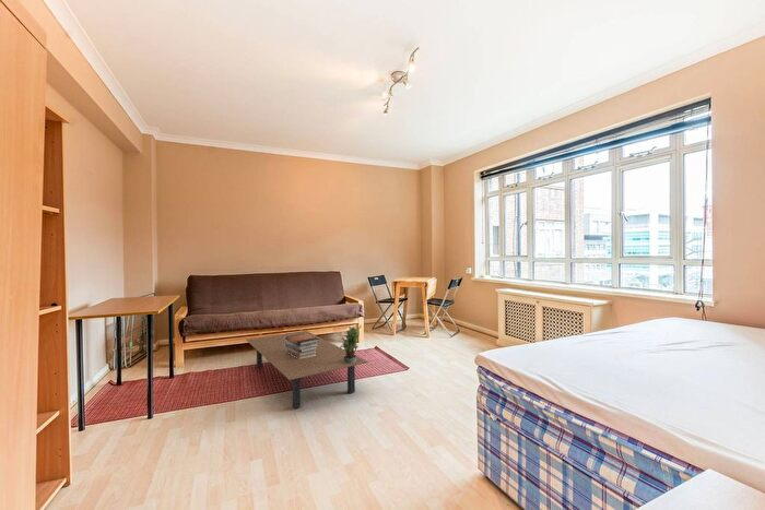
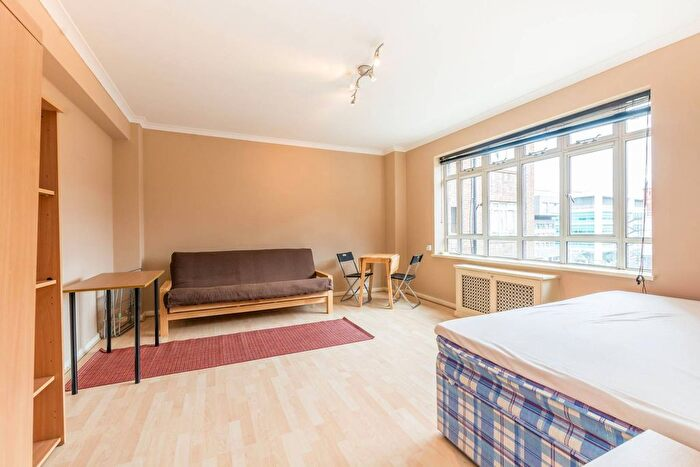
- book stack (301, 345)
- potted plant (350, 343)
- coffee table (299, 364)
